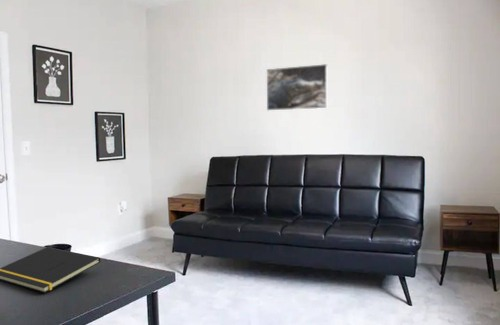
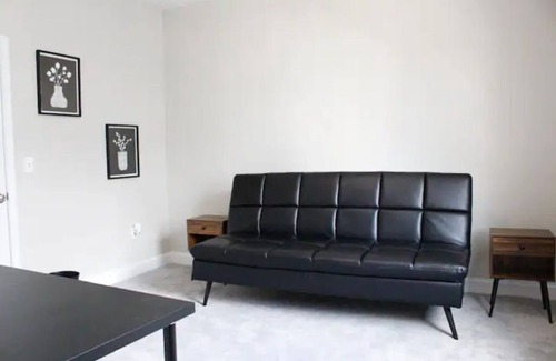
- notepad (46, 267)
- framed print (296, 88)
